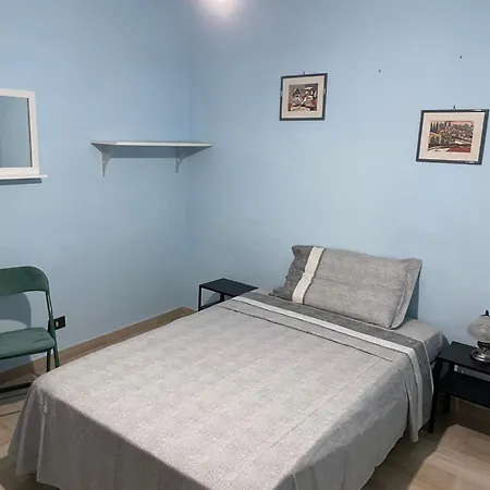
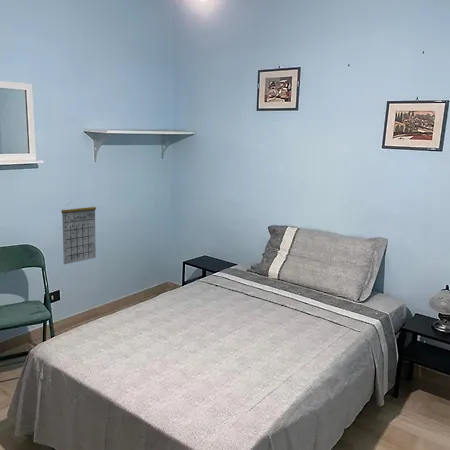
+ calendar (79, 228)
